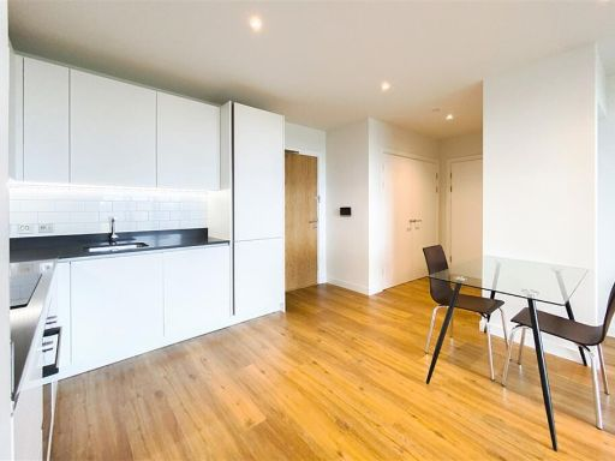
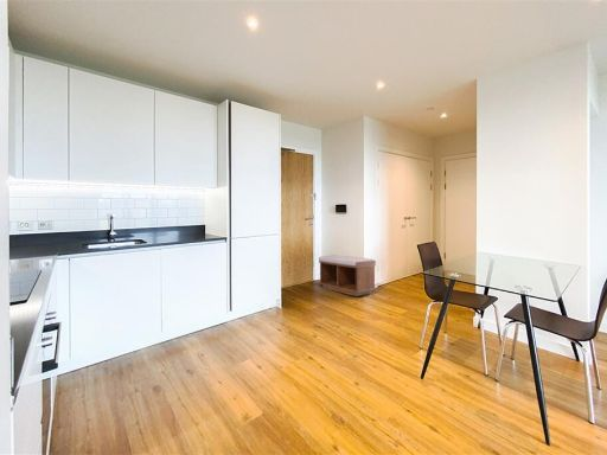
+ bench (345, 273)
